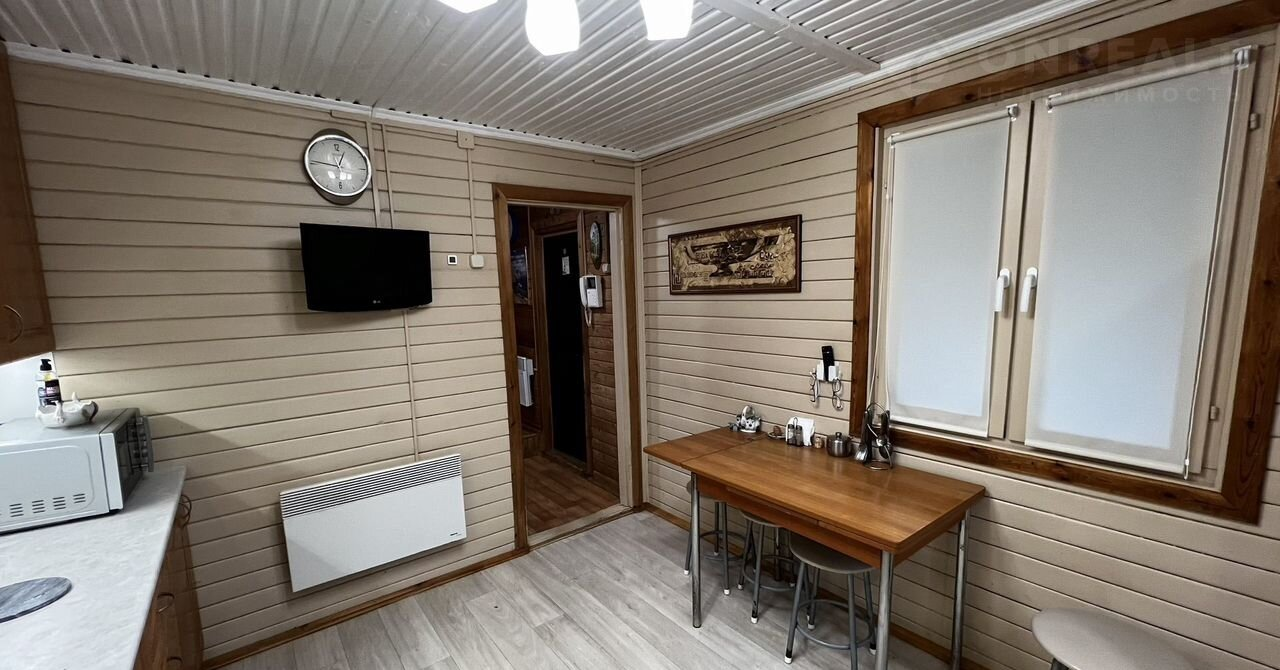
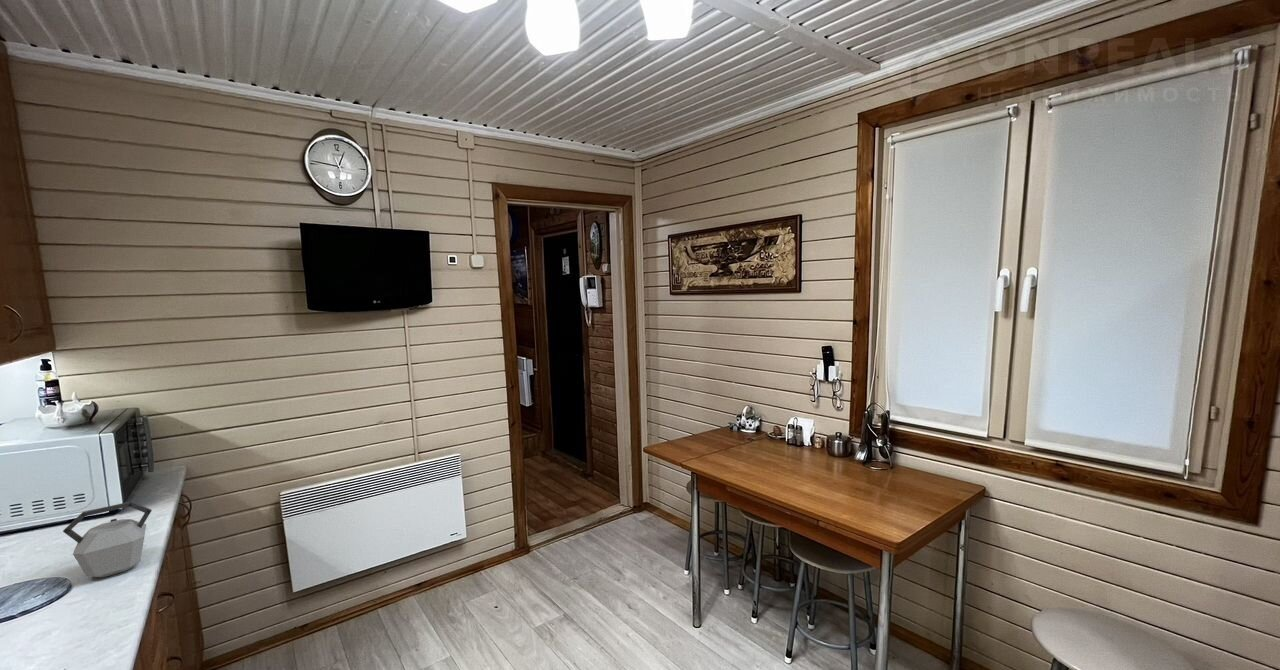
+ kettle (114, 529)
